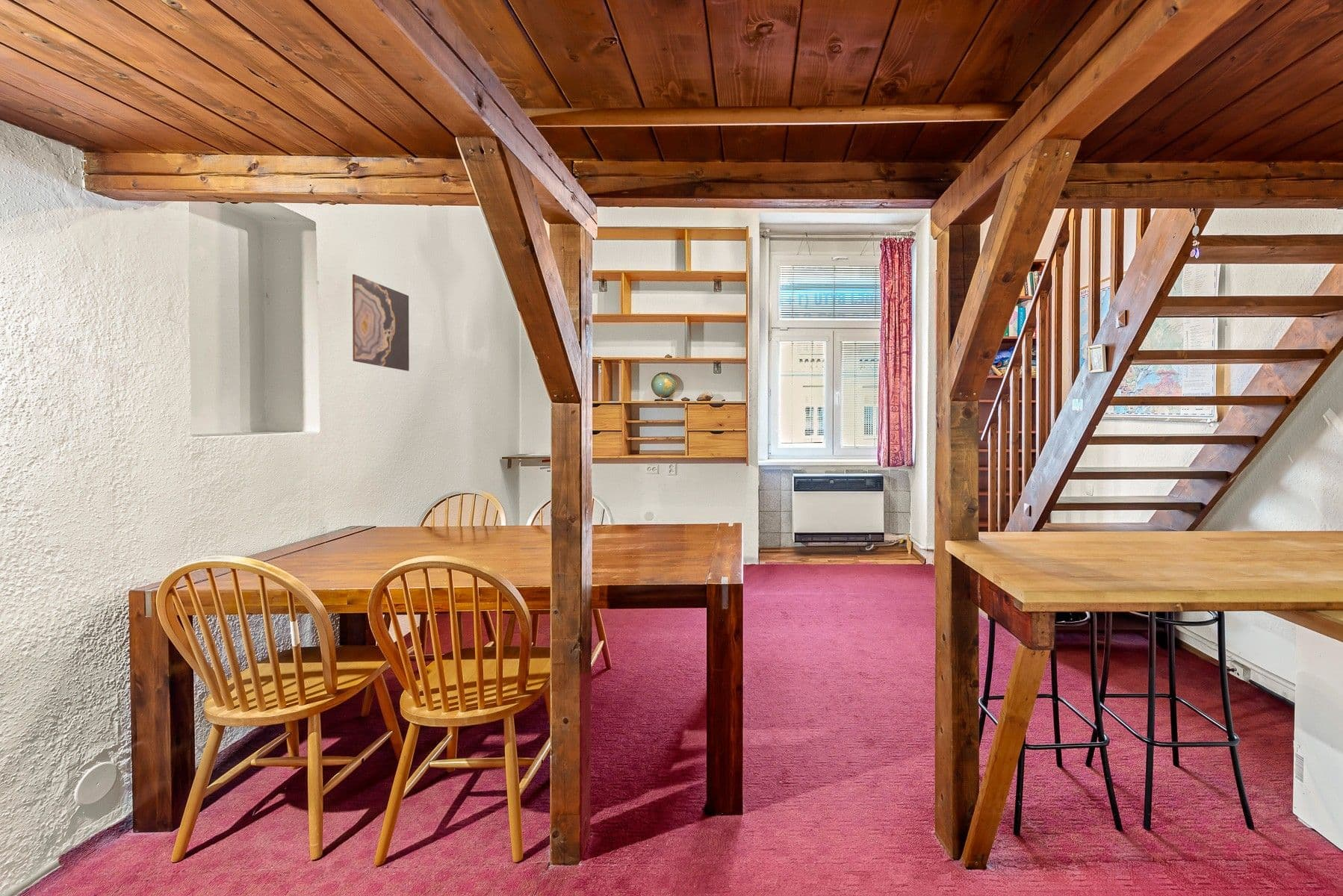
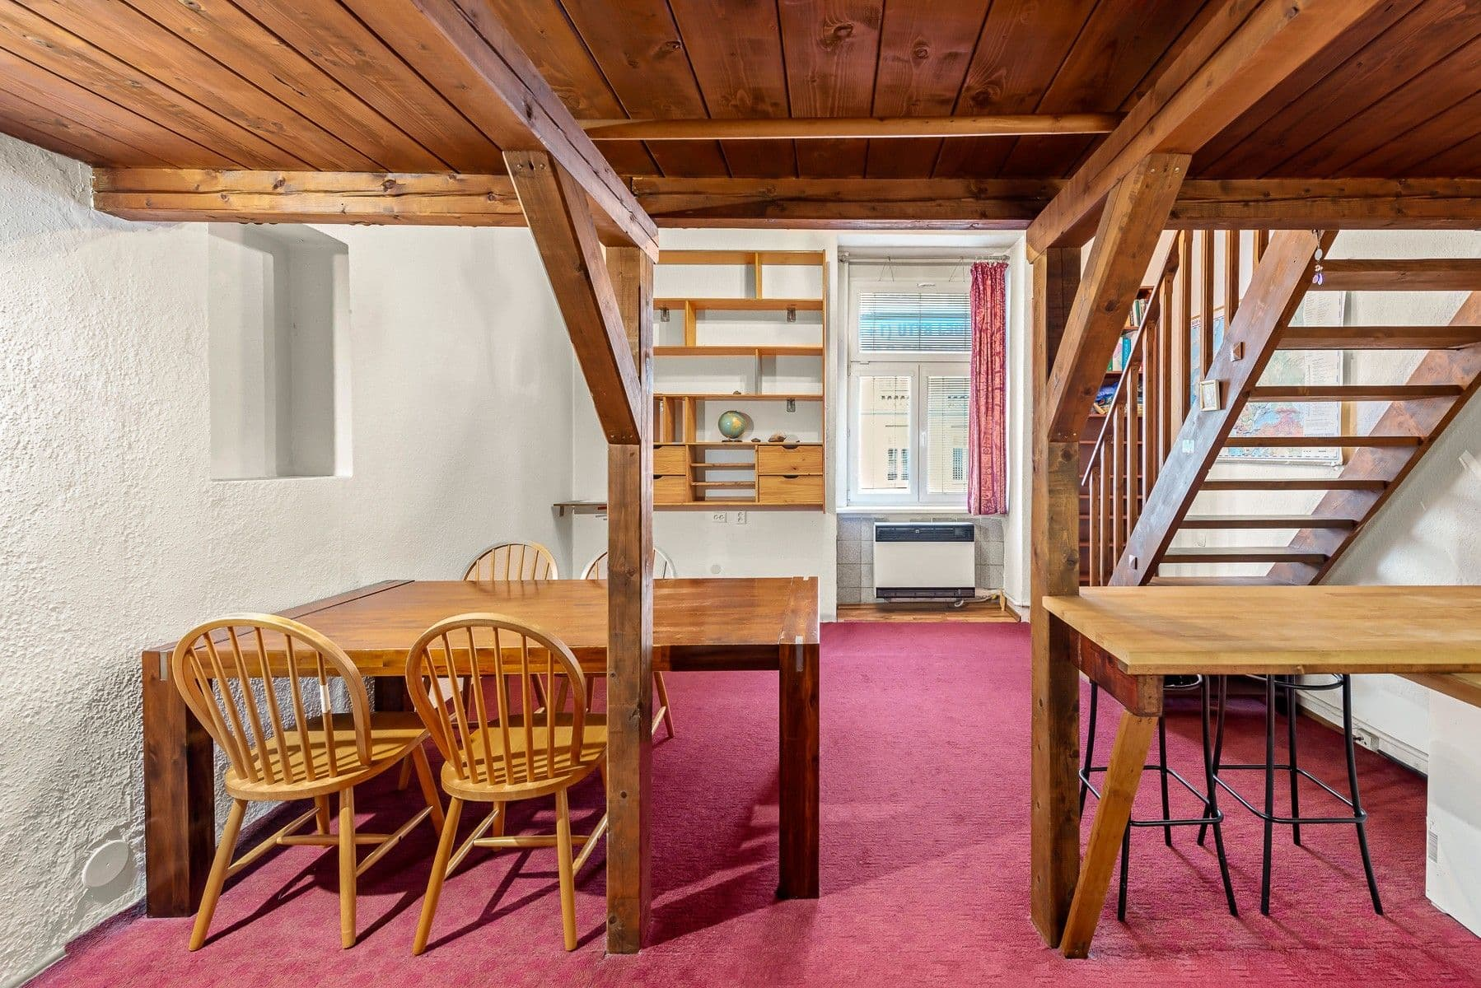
- wall art (382, 326)
